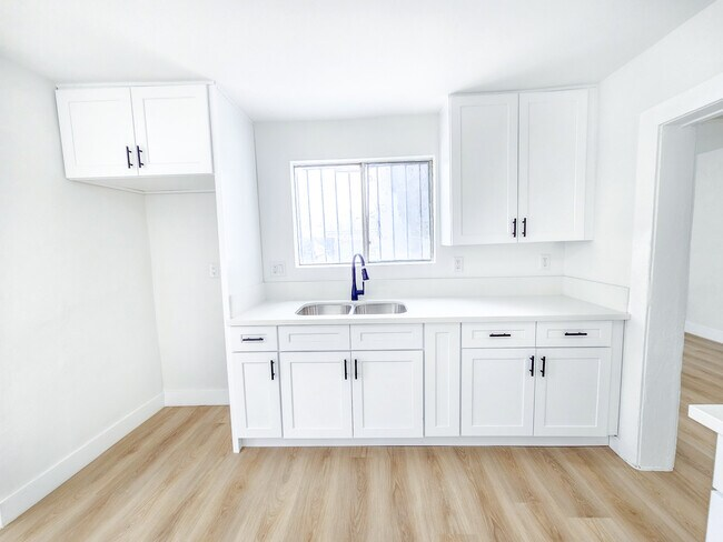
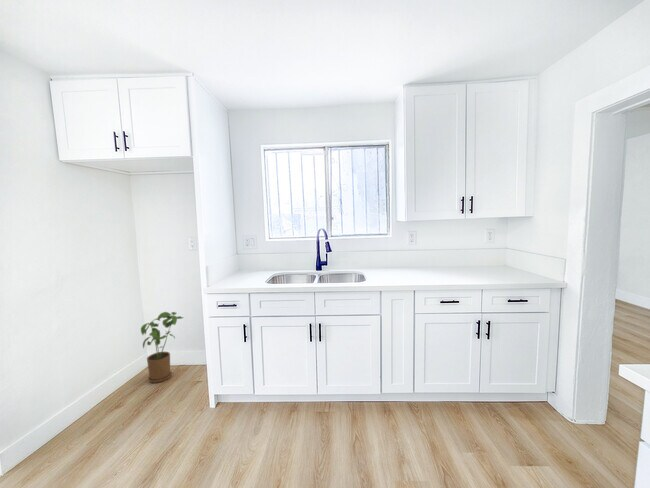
+ house plant (158, 347)
